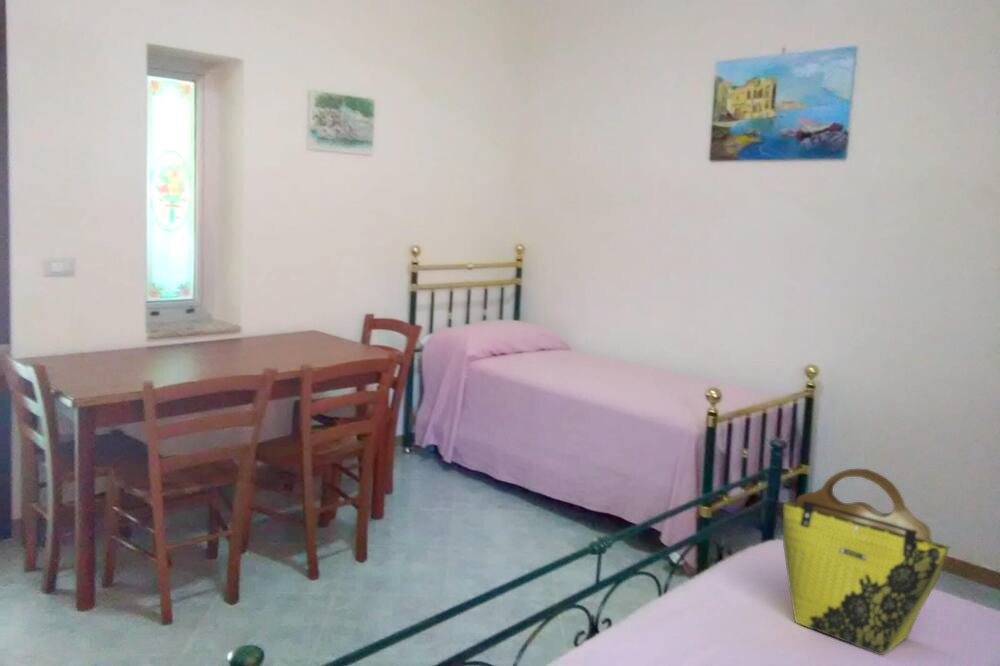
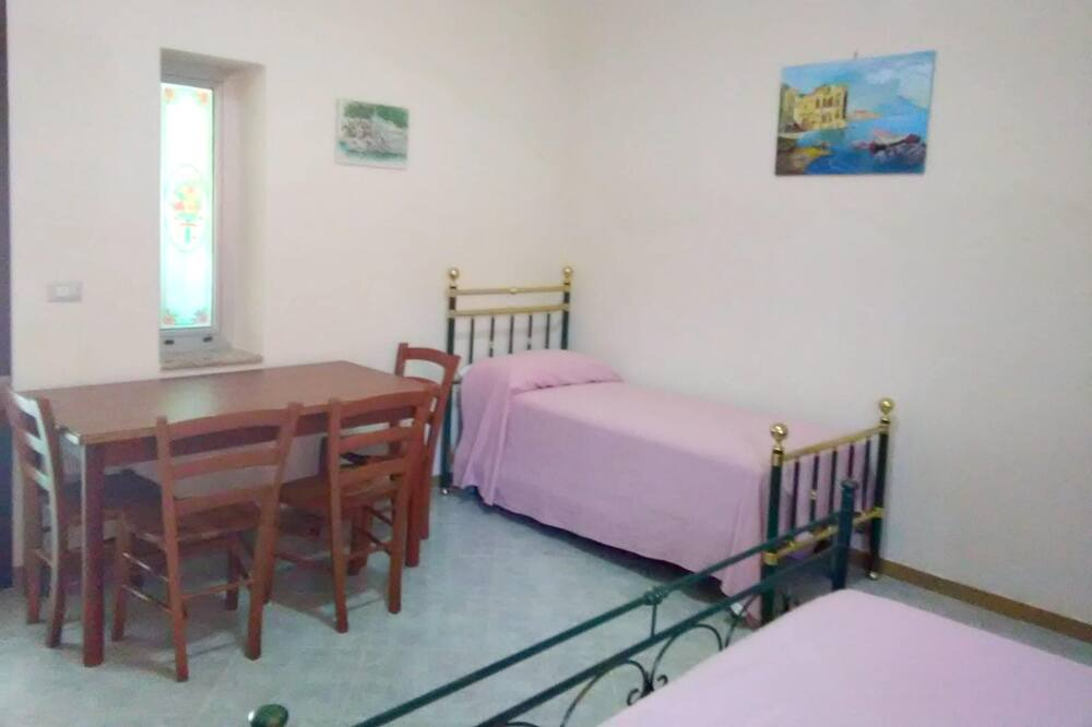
- tote bag (858, 550)
